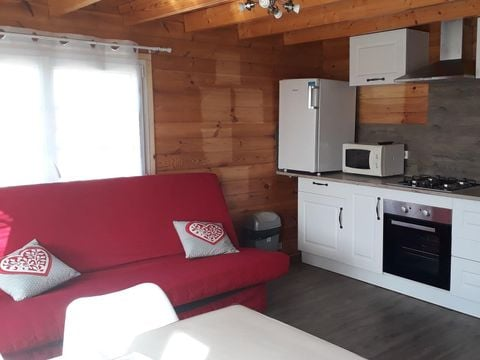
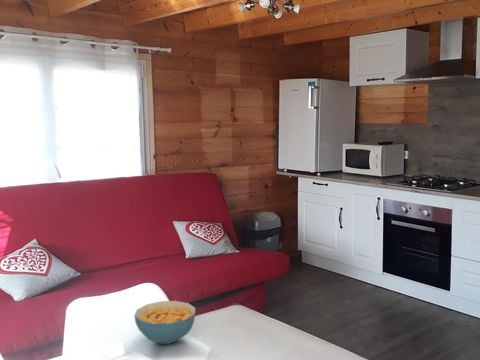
+ cereal bowl (166, 325)
